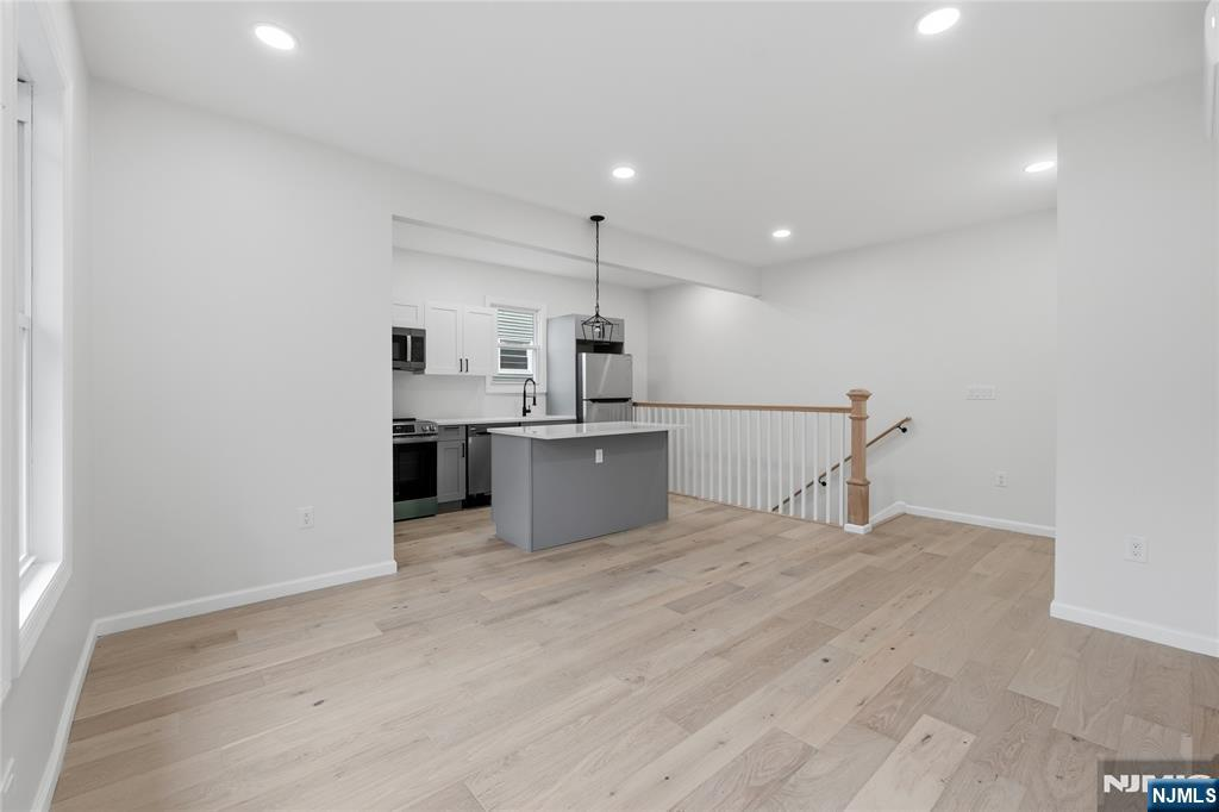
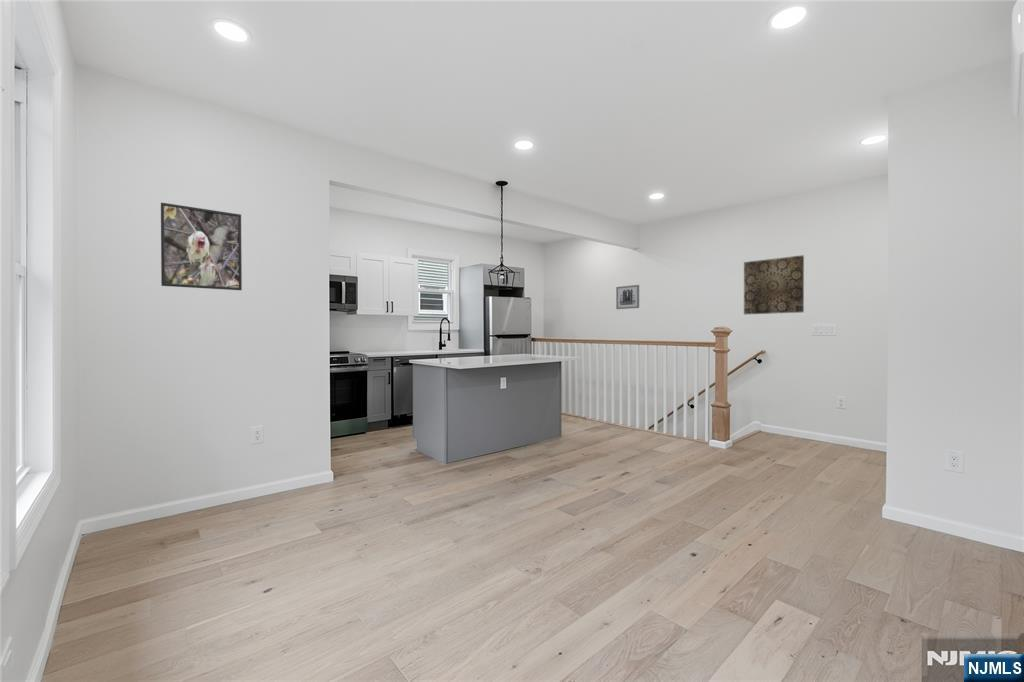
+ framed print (203, 248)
+ wall art (627, 297)
+ wall art (772, 286)
